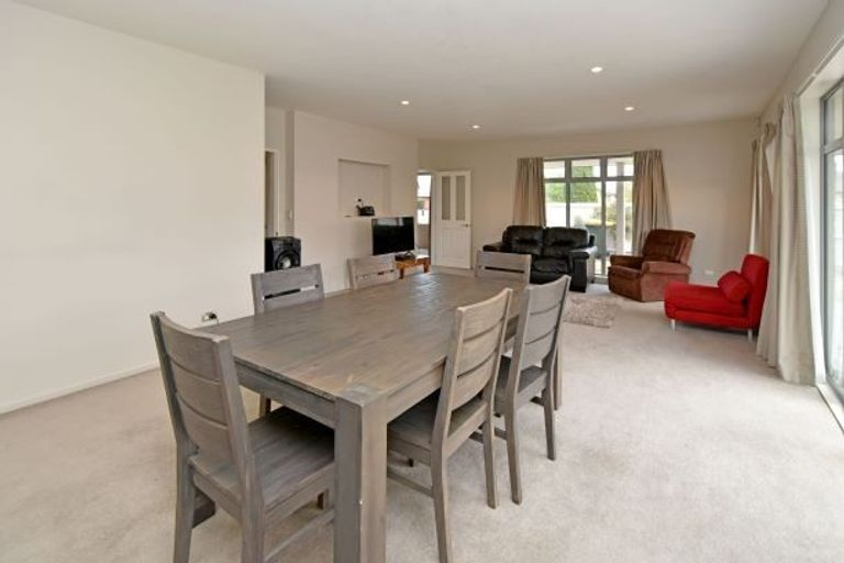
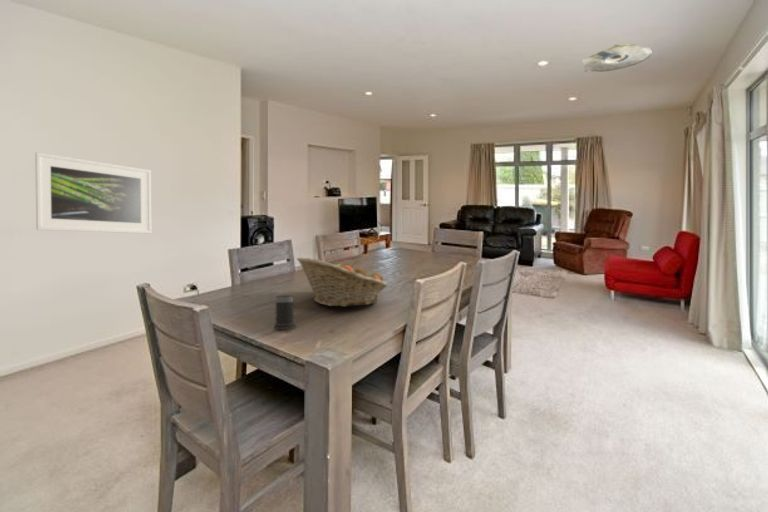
+ fruit basket (341, 279)
+ mug (284, 310)
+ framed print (99, 197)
+ ceiling light (616, 51)
